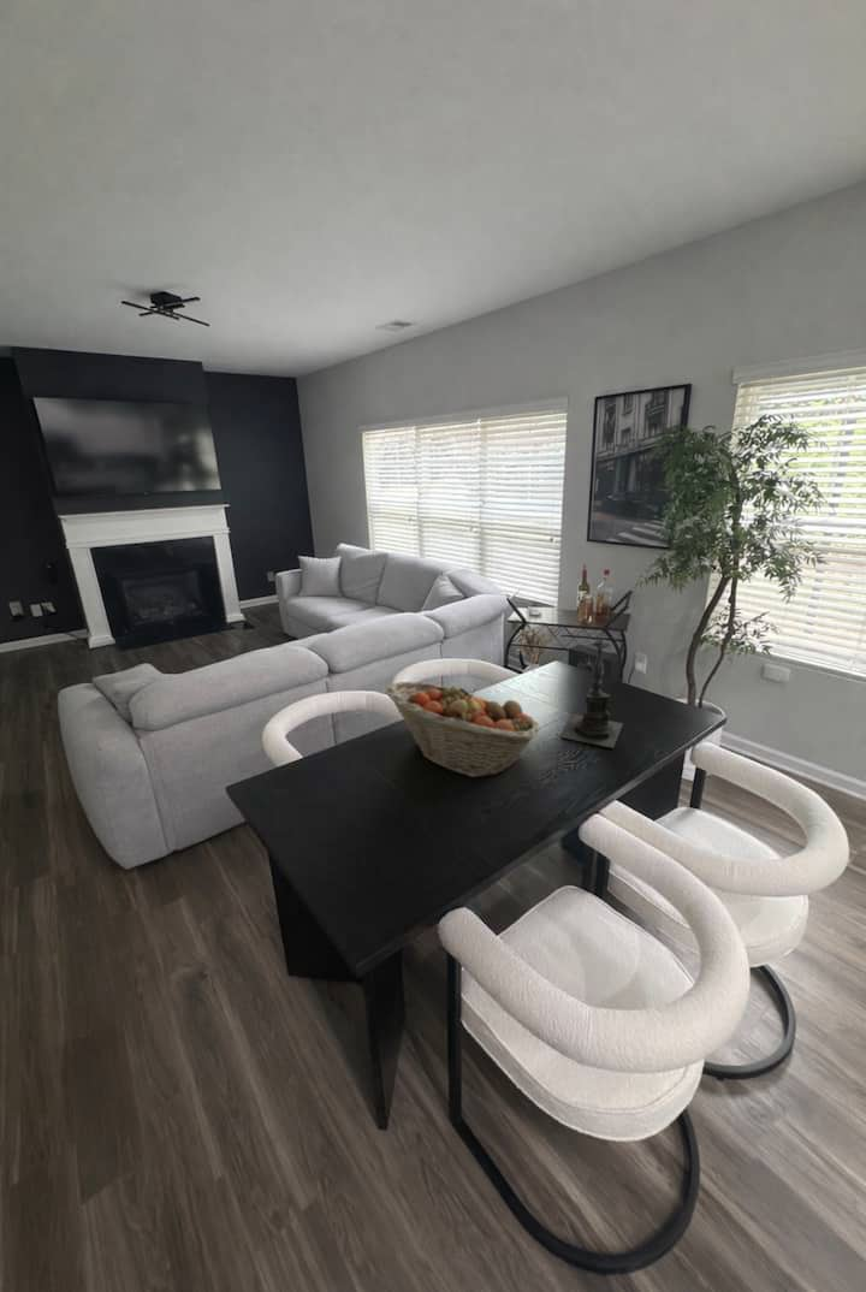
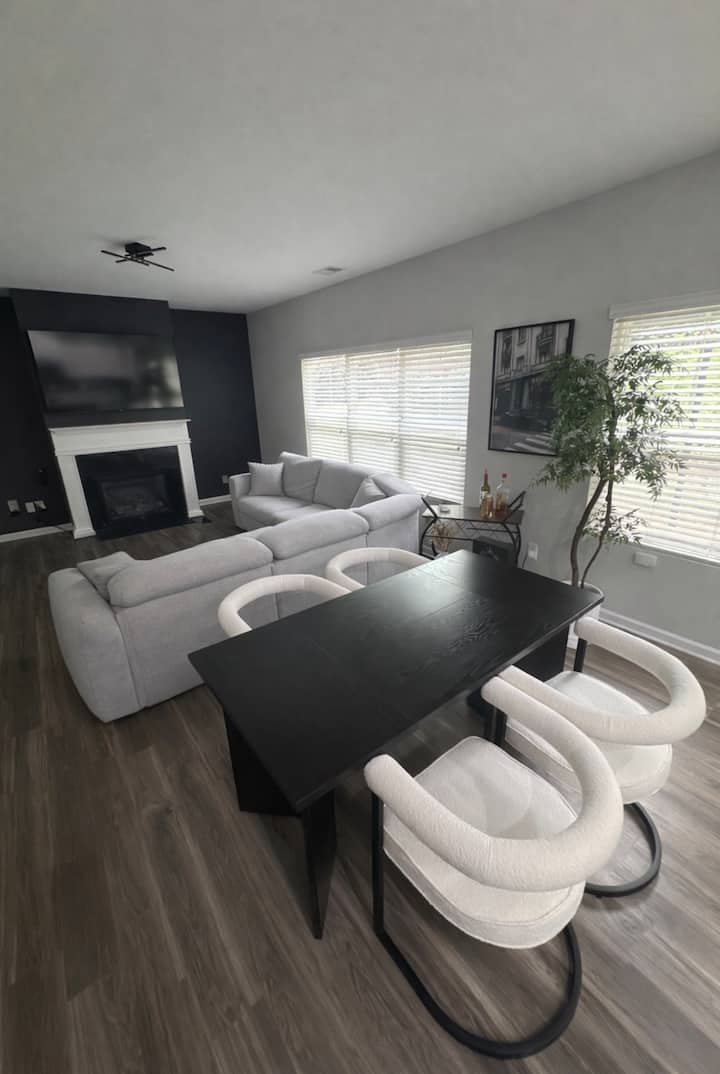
- fruit basket (461, 718)
- candle holder (595, 680)
